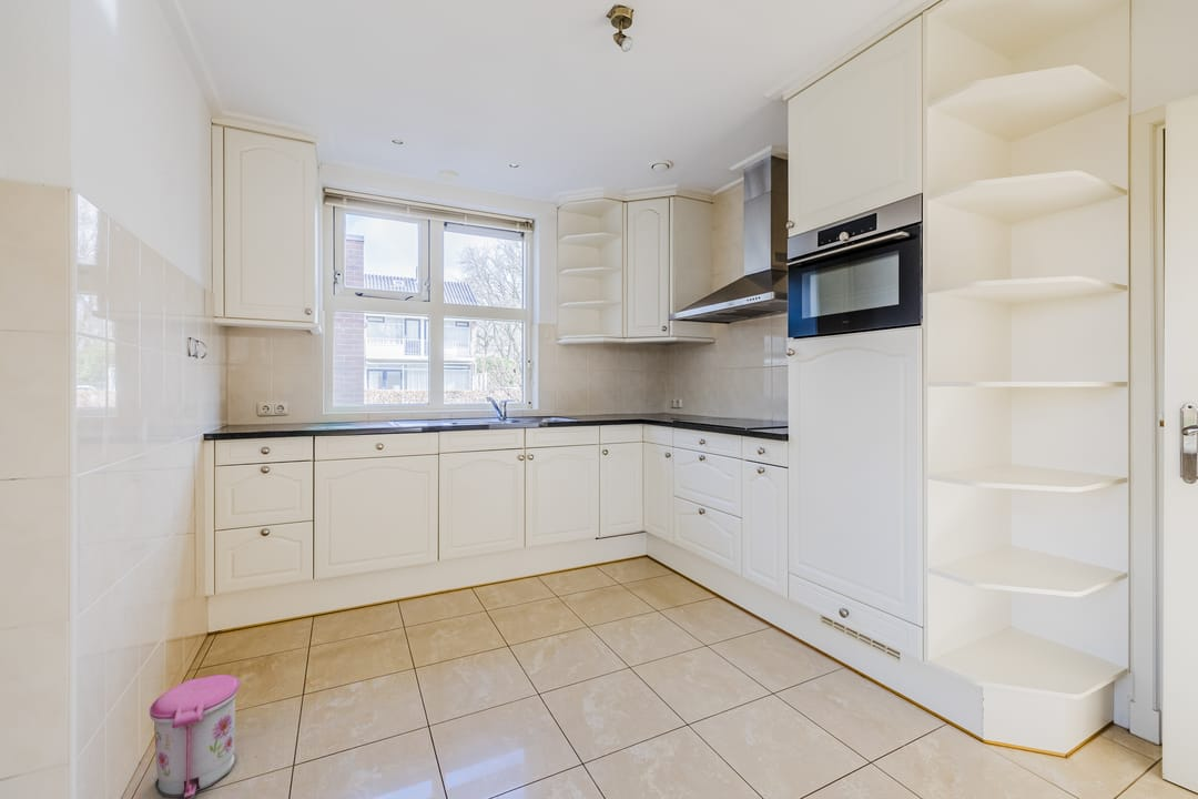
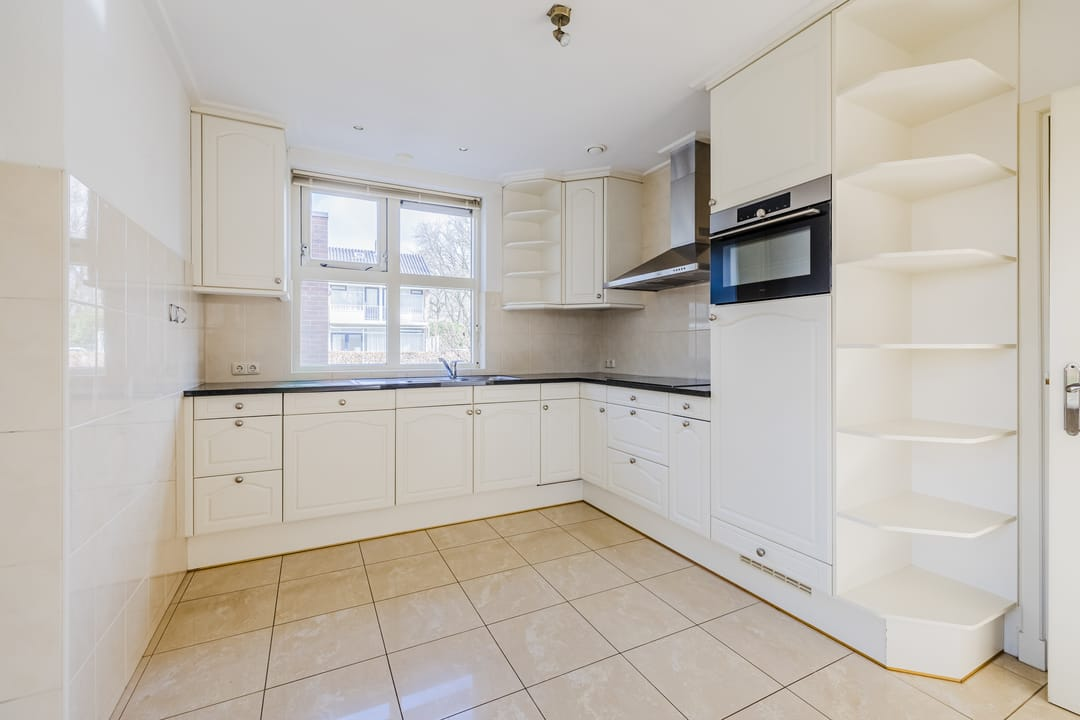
- trash can (196, 730)
